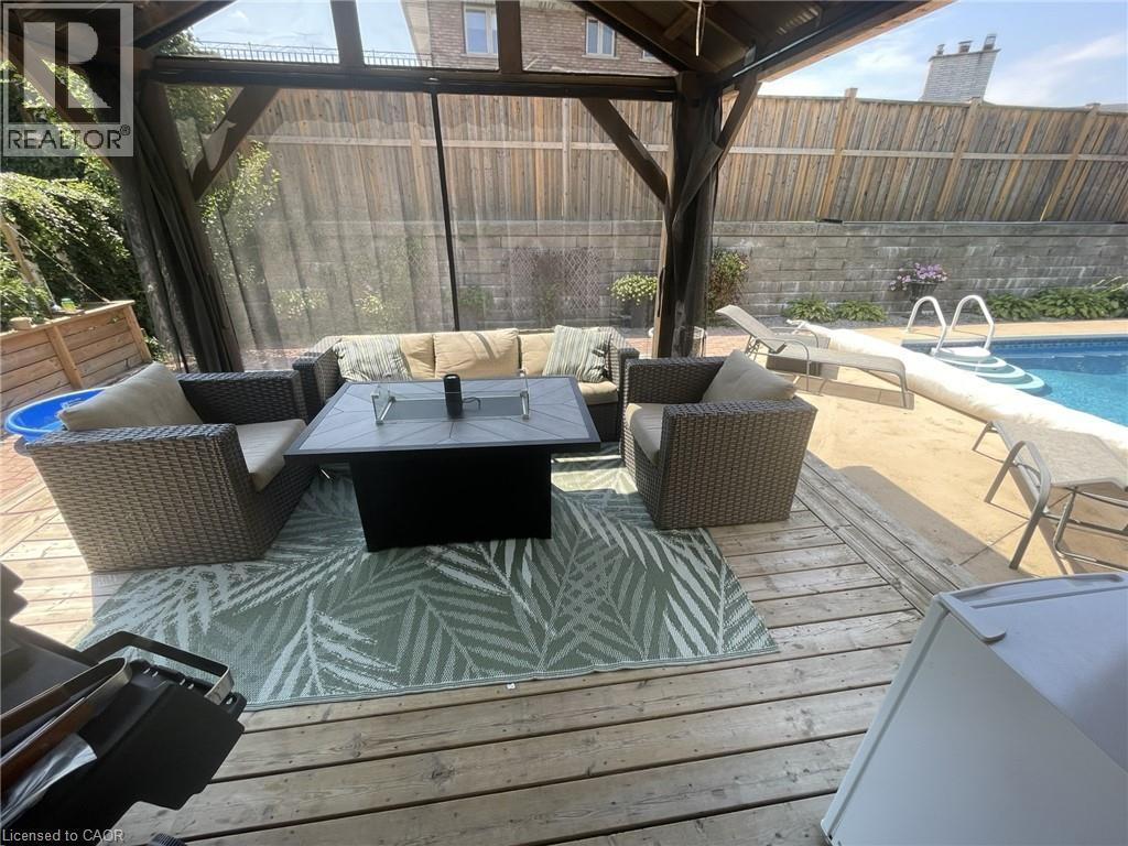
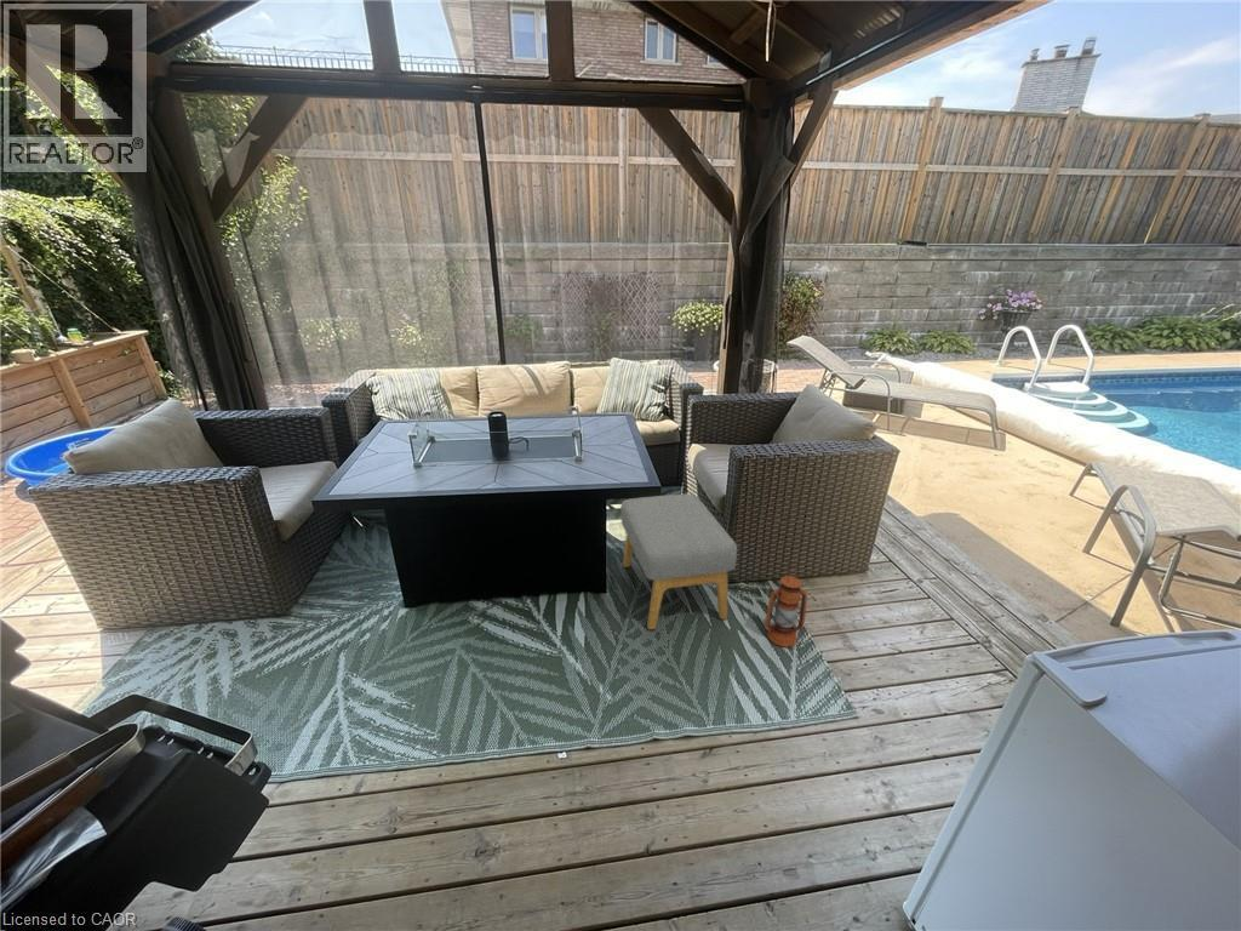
+ lantern (787, 605)
+ footstool (673, 554)
